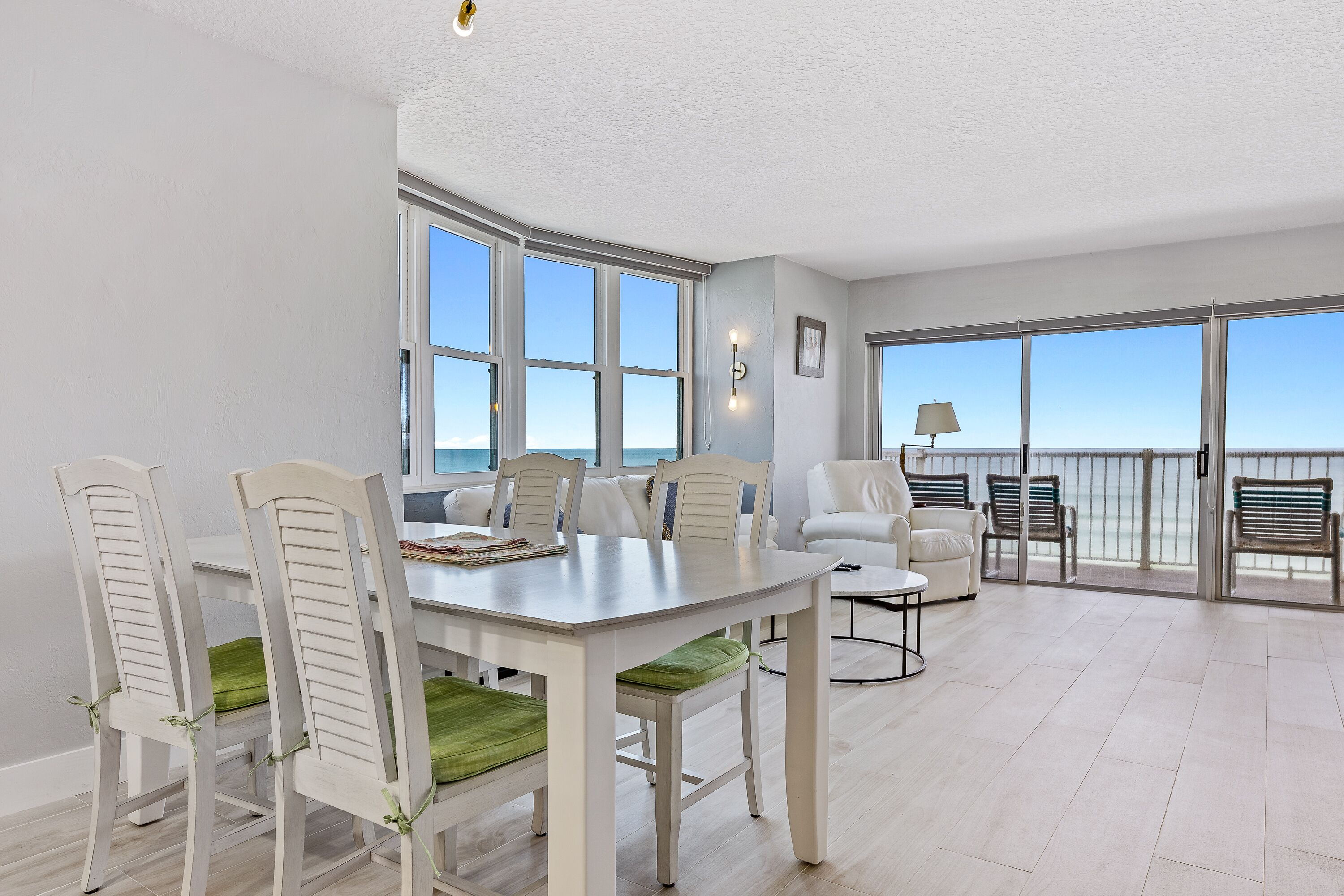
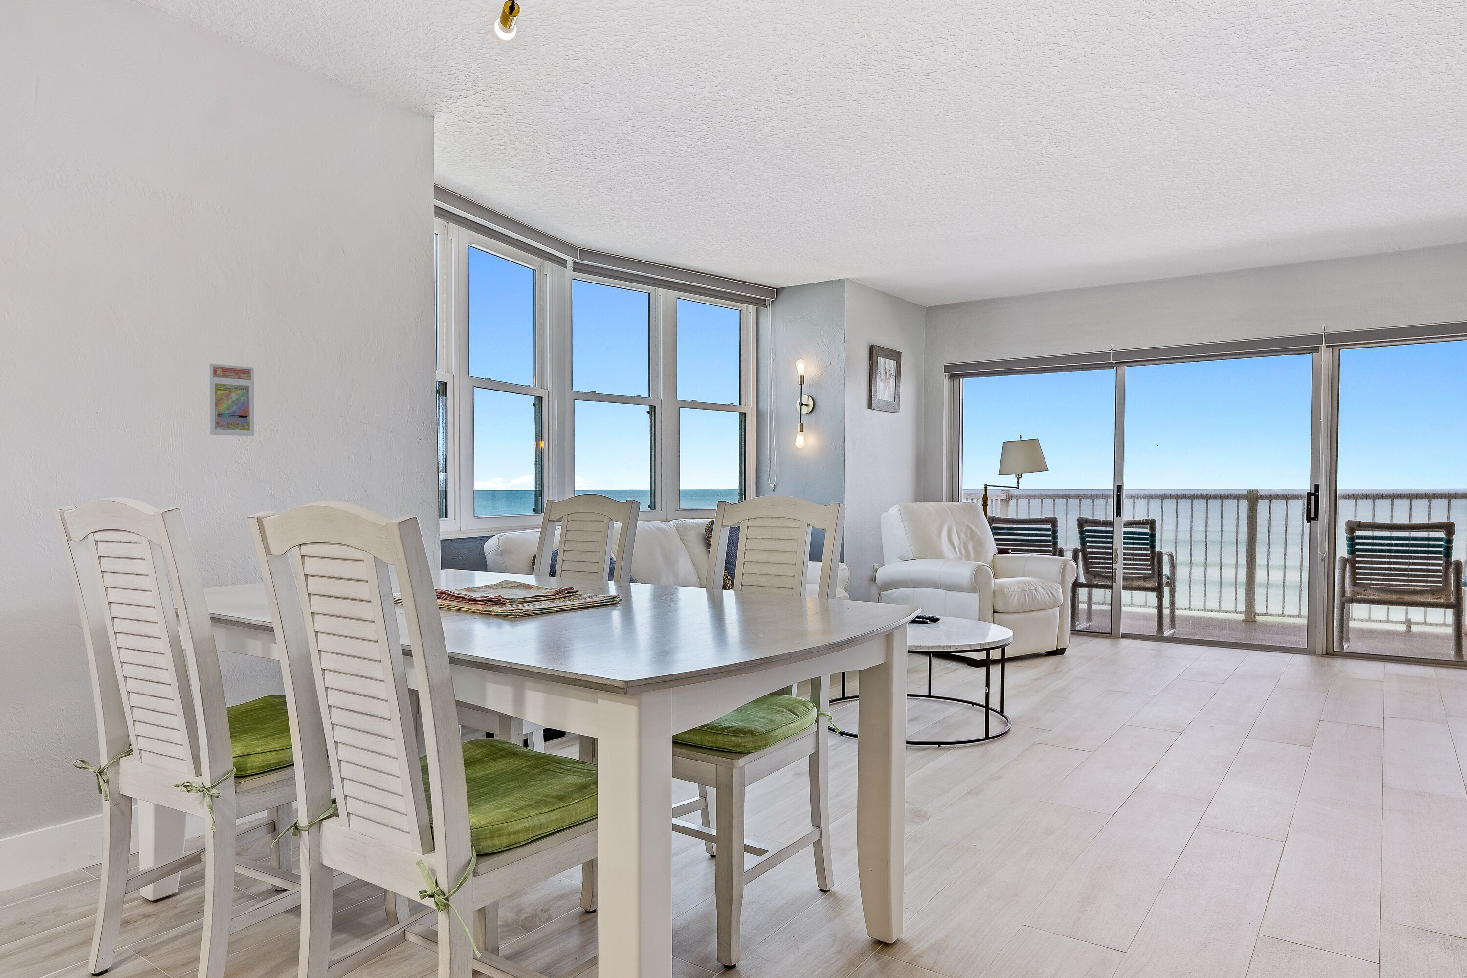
+ trading card display case (232, 401)
